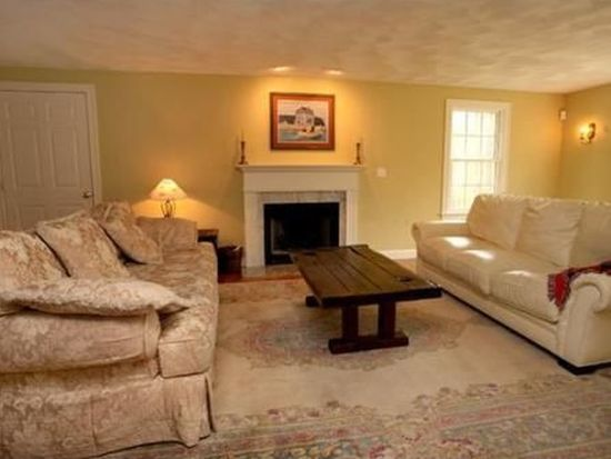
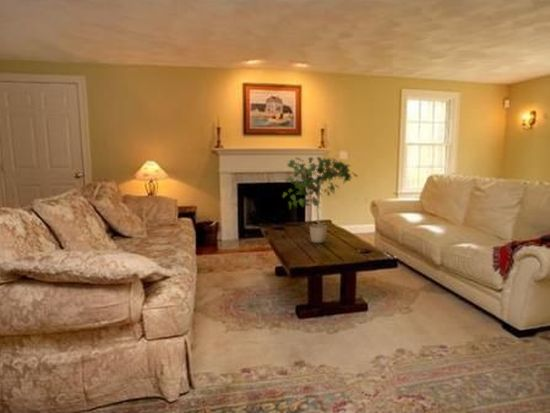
+ potted plant (319, 199)
